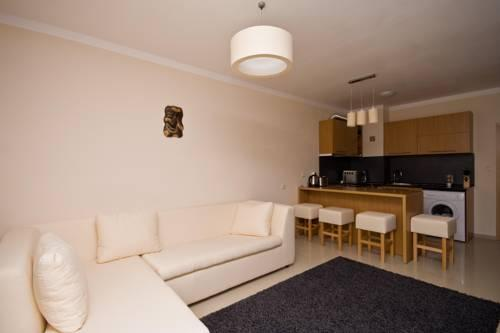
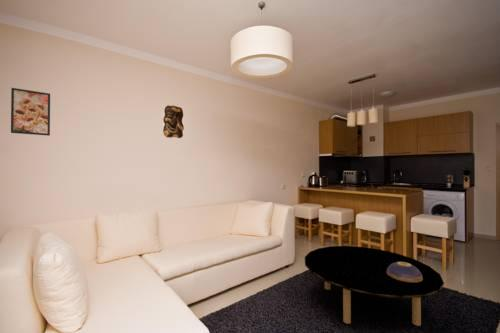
+ decorative bowl (404, 269)
+ coffee table (366, 284)
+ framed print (31, 112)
